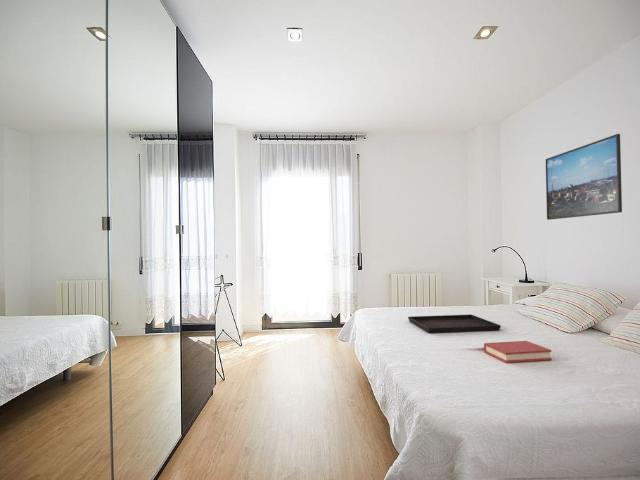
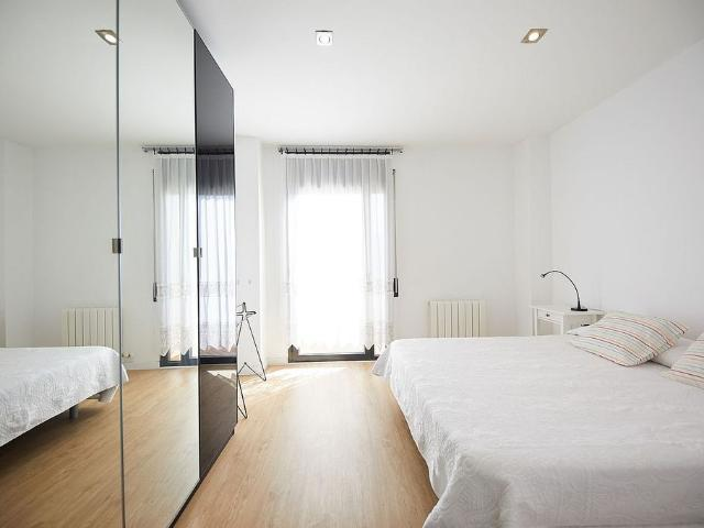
- hardback book (516, 351)
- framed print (578, 182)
- serving tray (451, 323)
